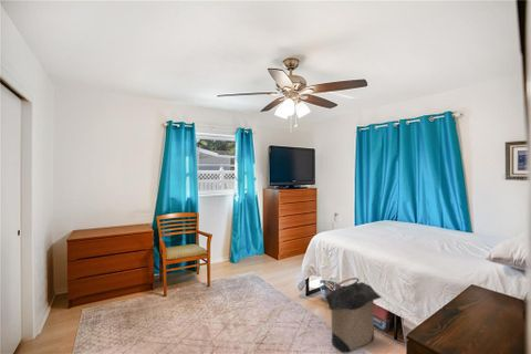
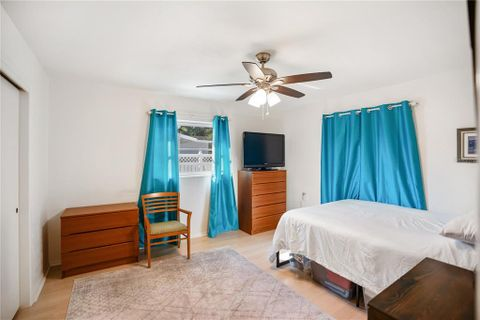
- laundry hamper (352, 306)
